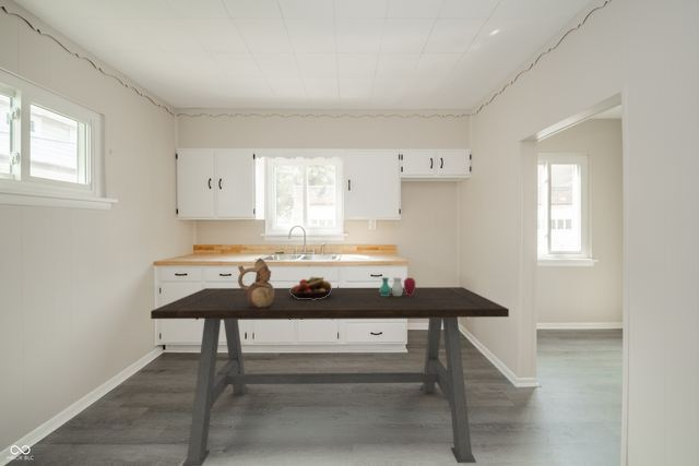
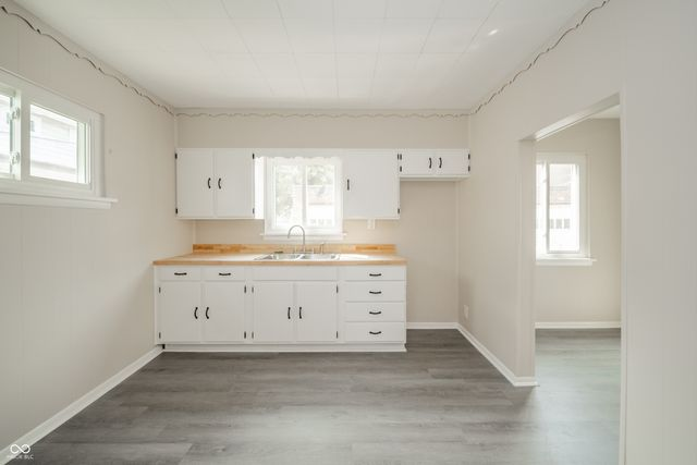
- dining table (333, 373)
- fruit bowl (310, 286)
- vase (396, 286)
- pitcher (254, 282)
